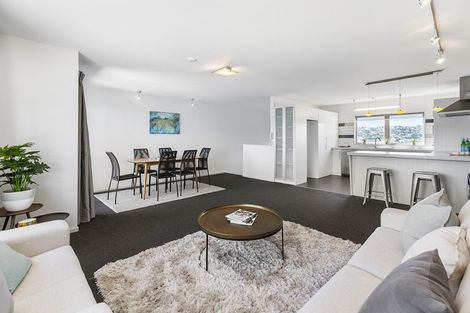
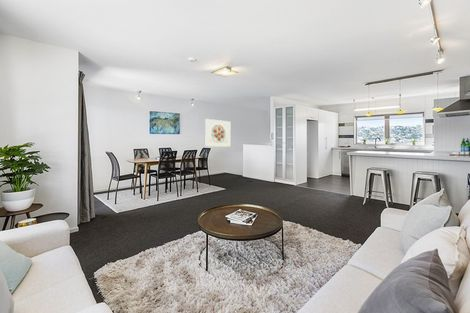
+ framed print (218, 133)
